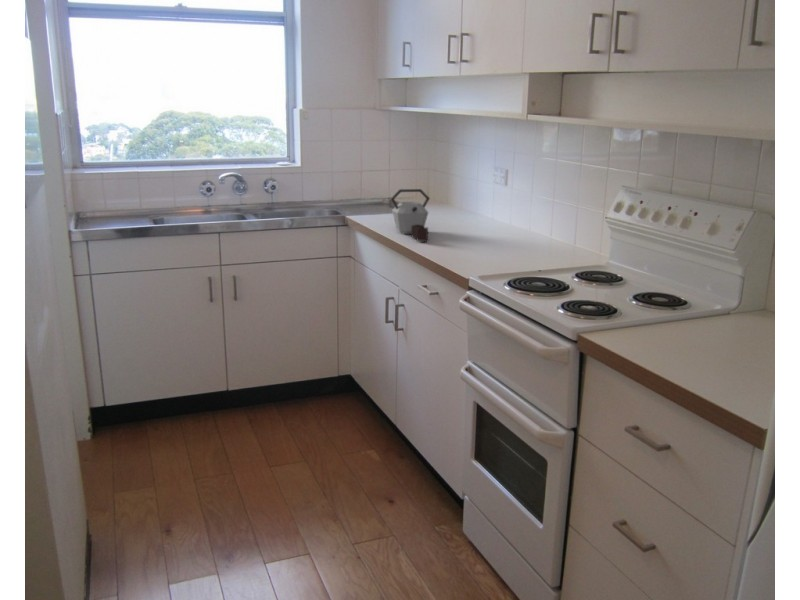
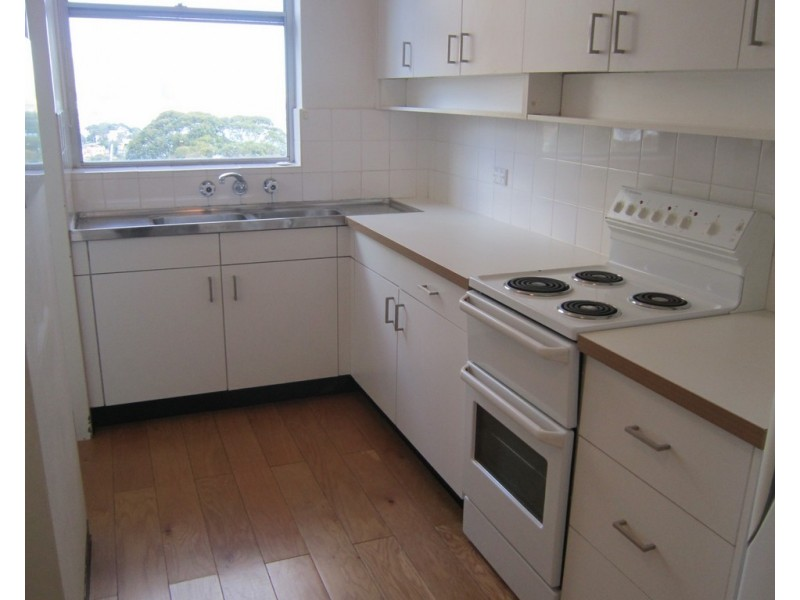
- kettle (414, 213)
